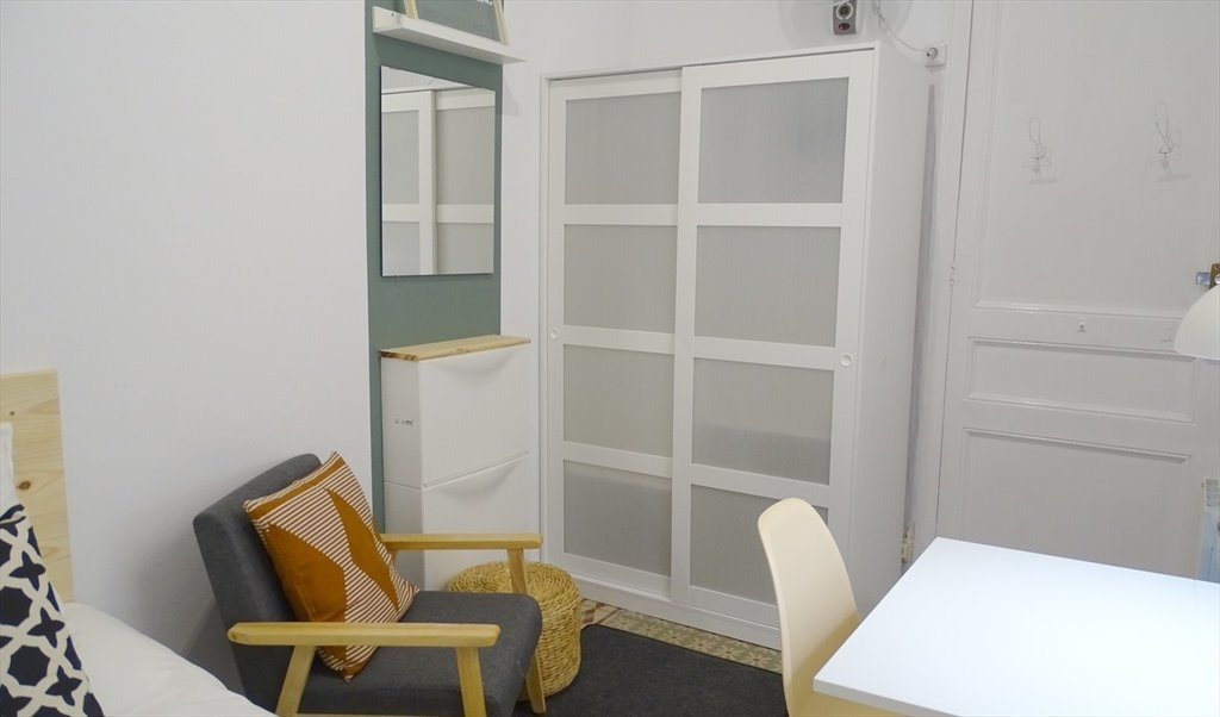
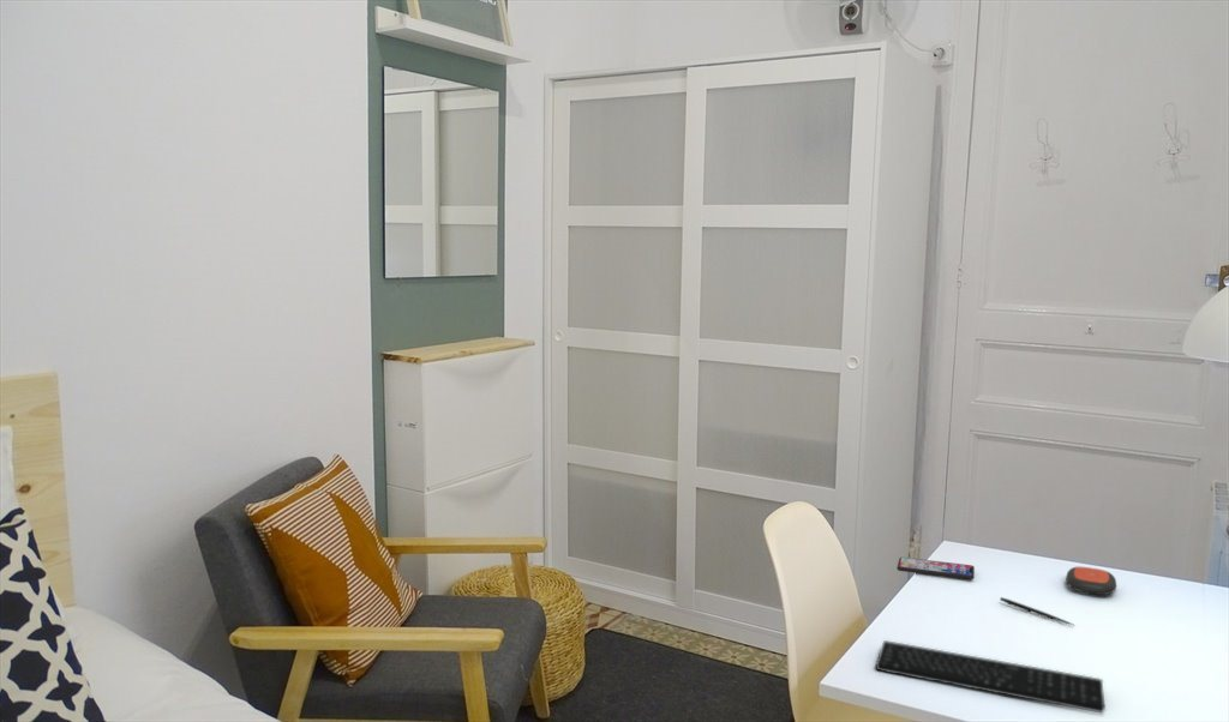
+ smartphone (935, 567)
+ pen (1036, 610)
+ keyboard (985, 674)
+ remote control (1091, 580)
